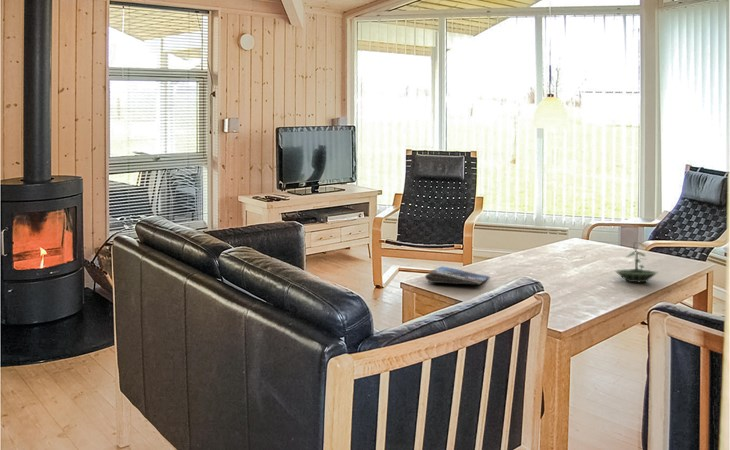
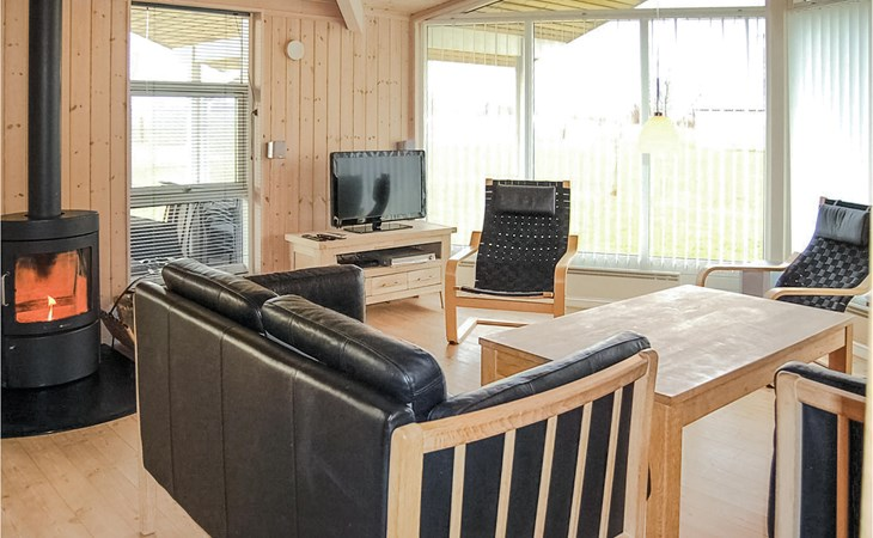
- magazine (458, 274)
- terrarium (636, 249)
